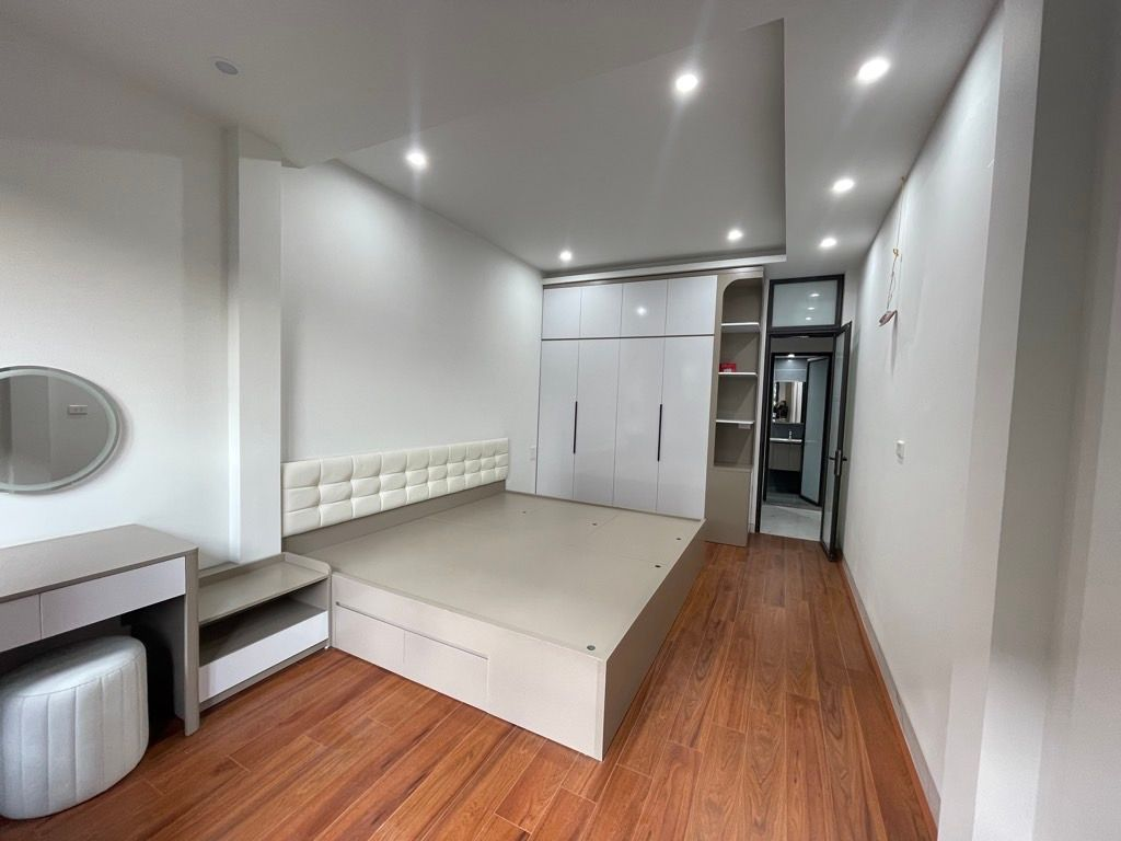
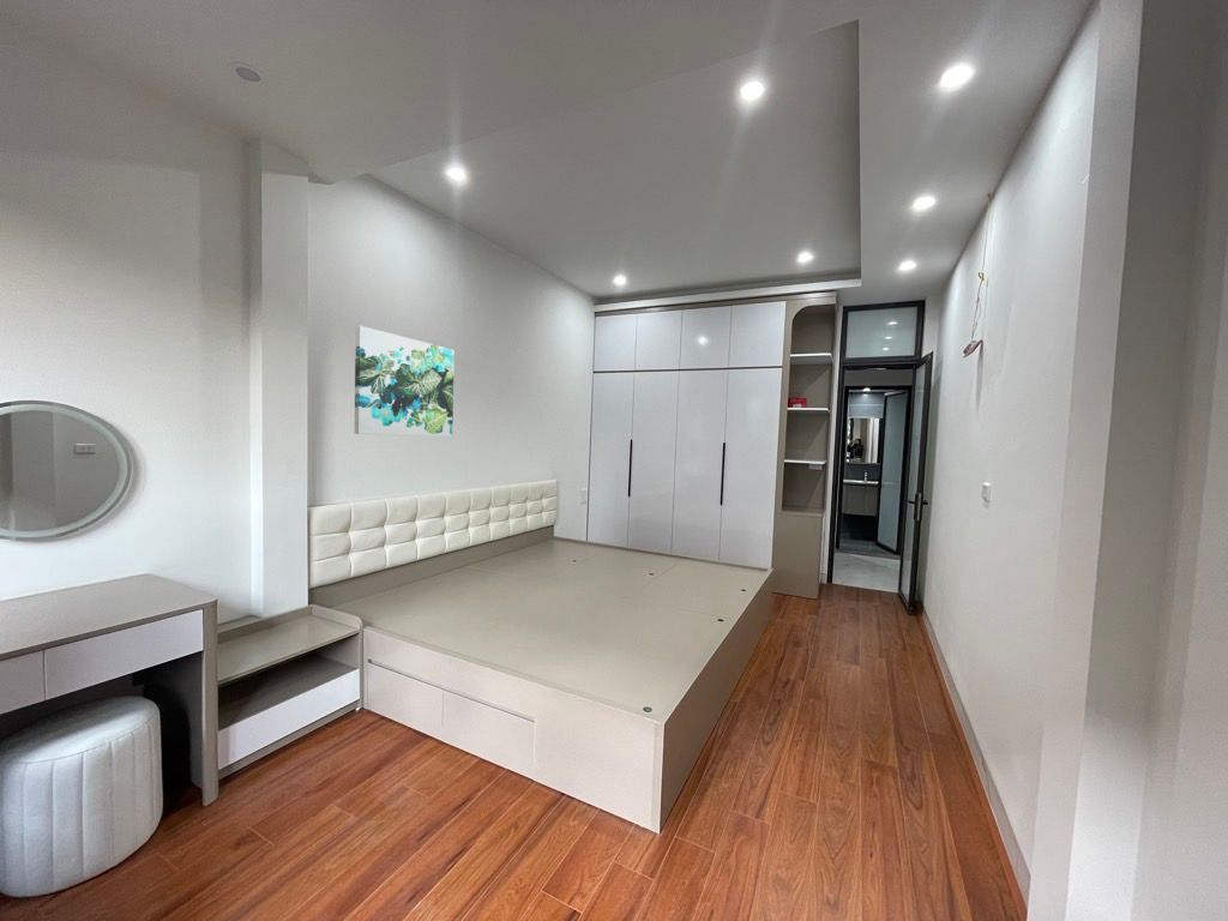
+ wall art (409, 387)
